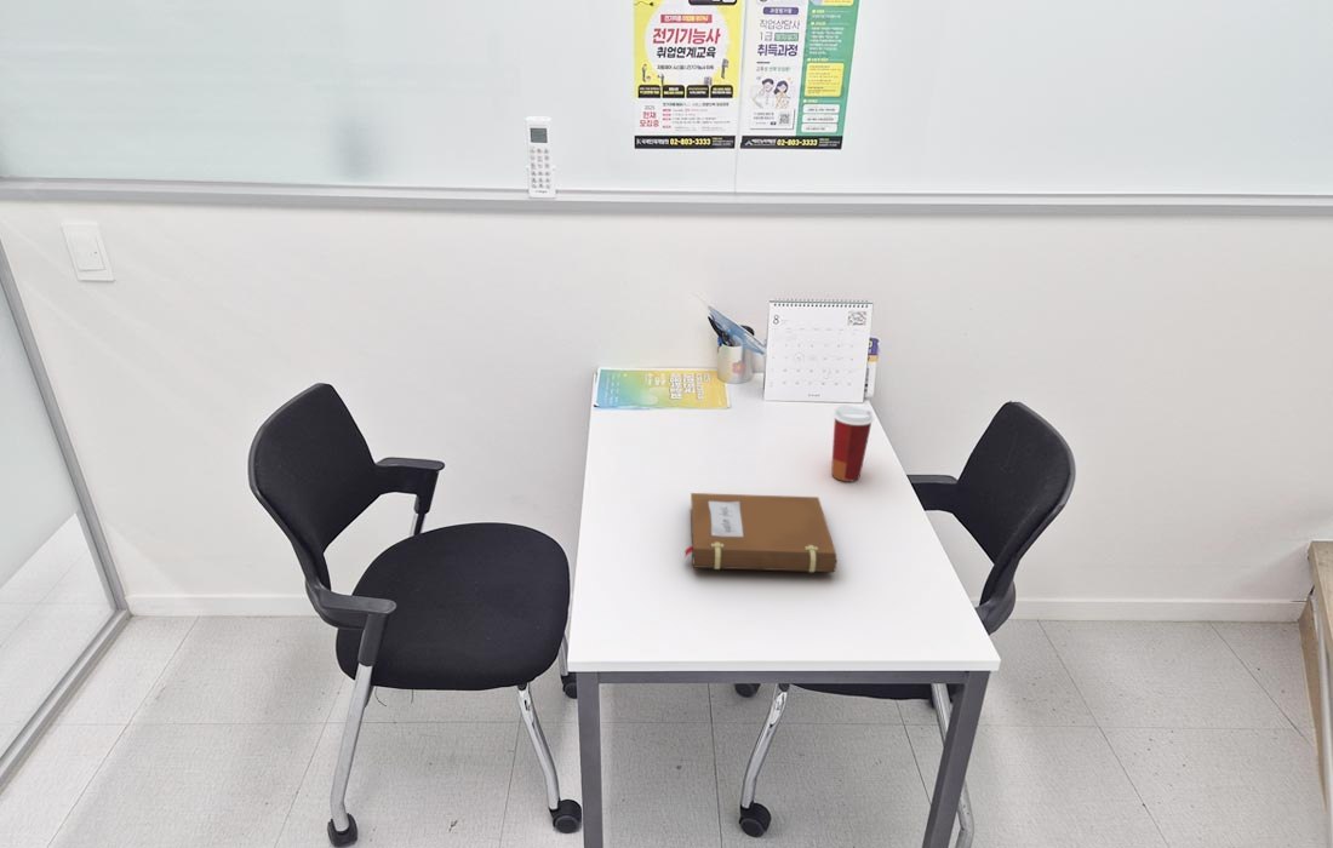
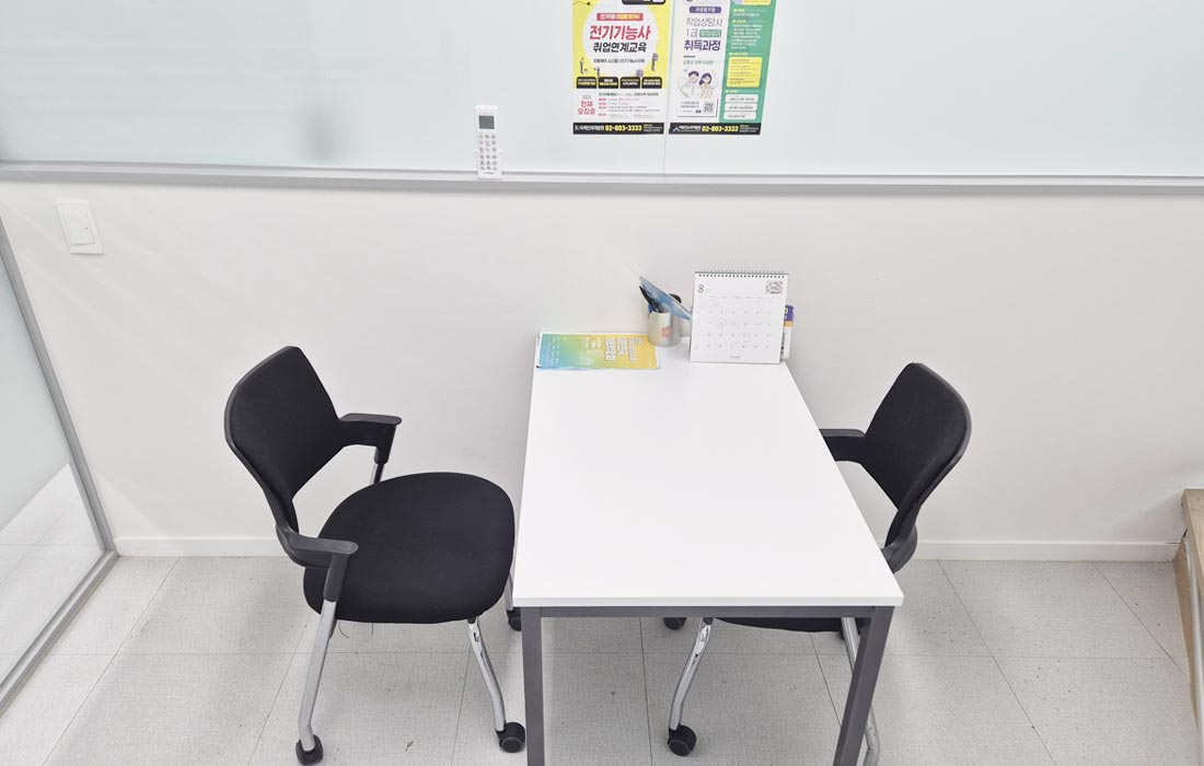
- paper cup (849, 443)
- notebook (755, 532)
